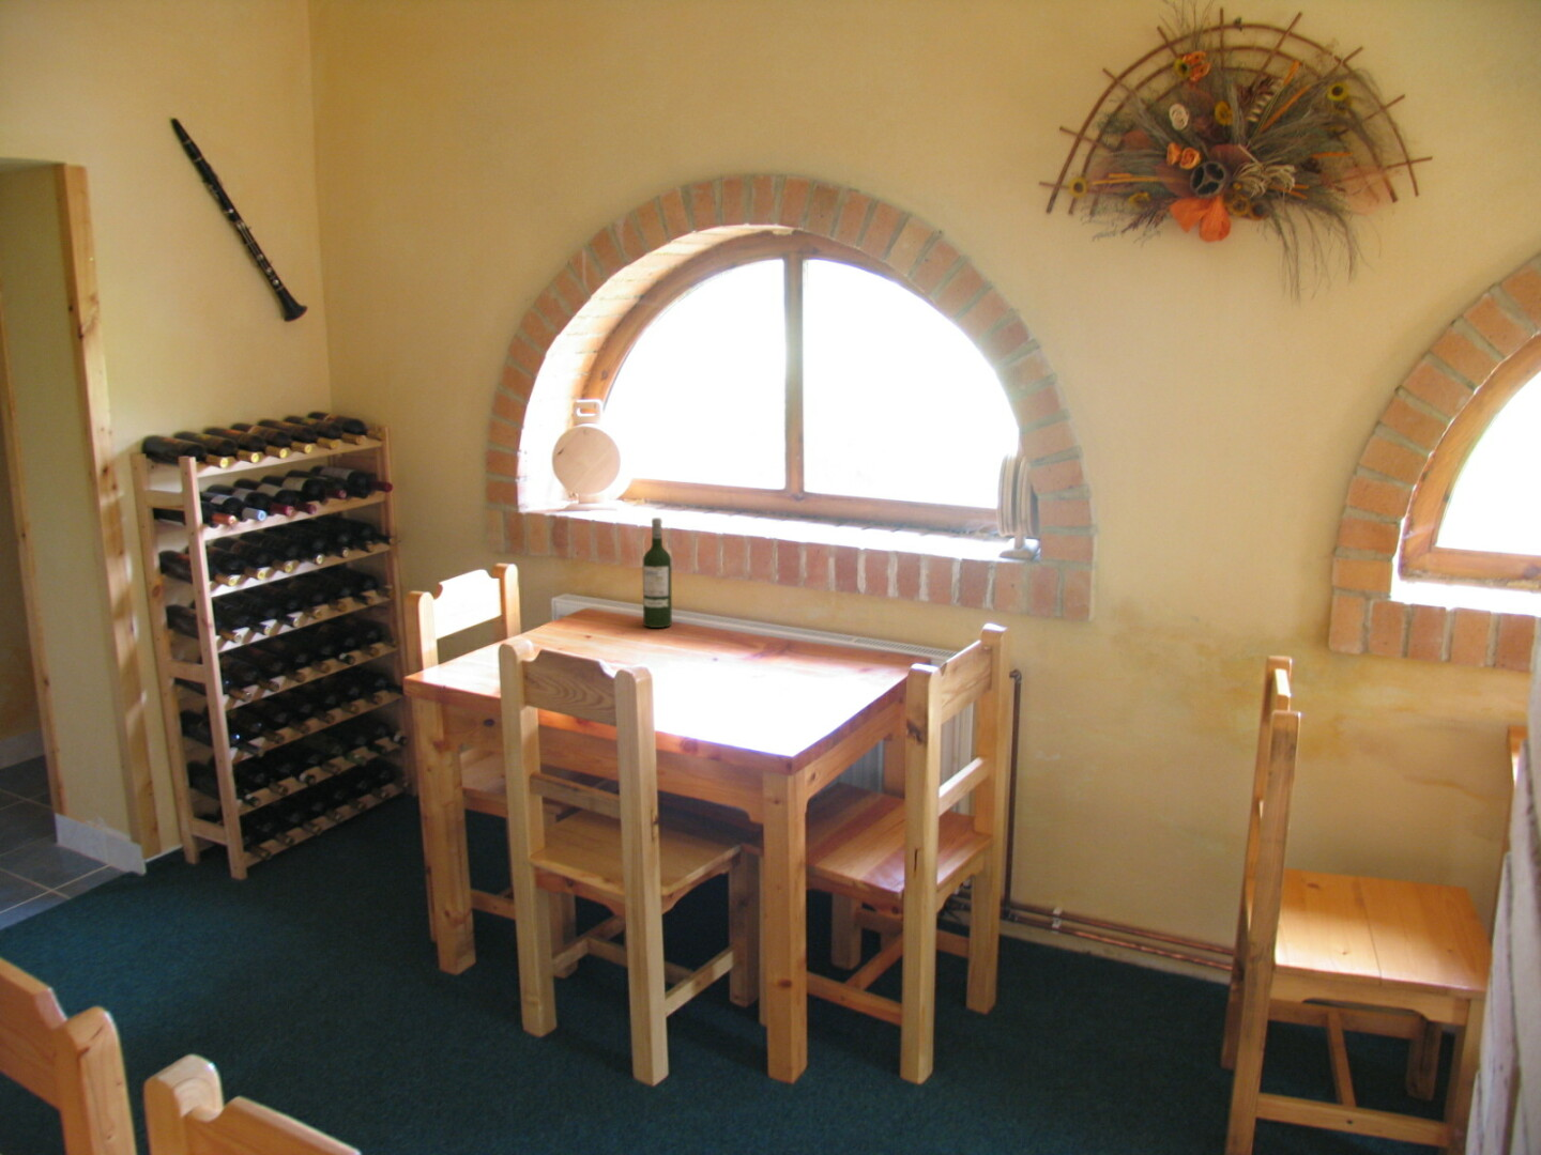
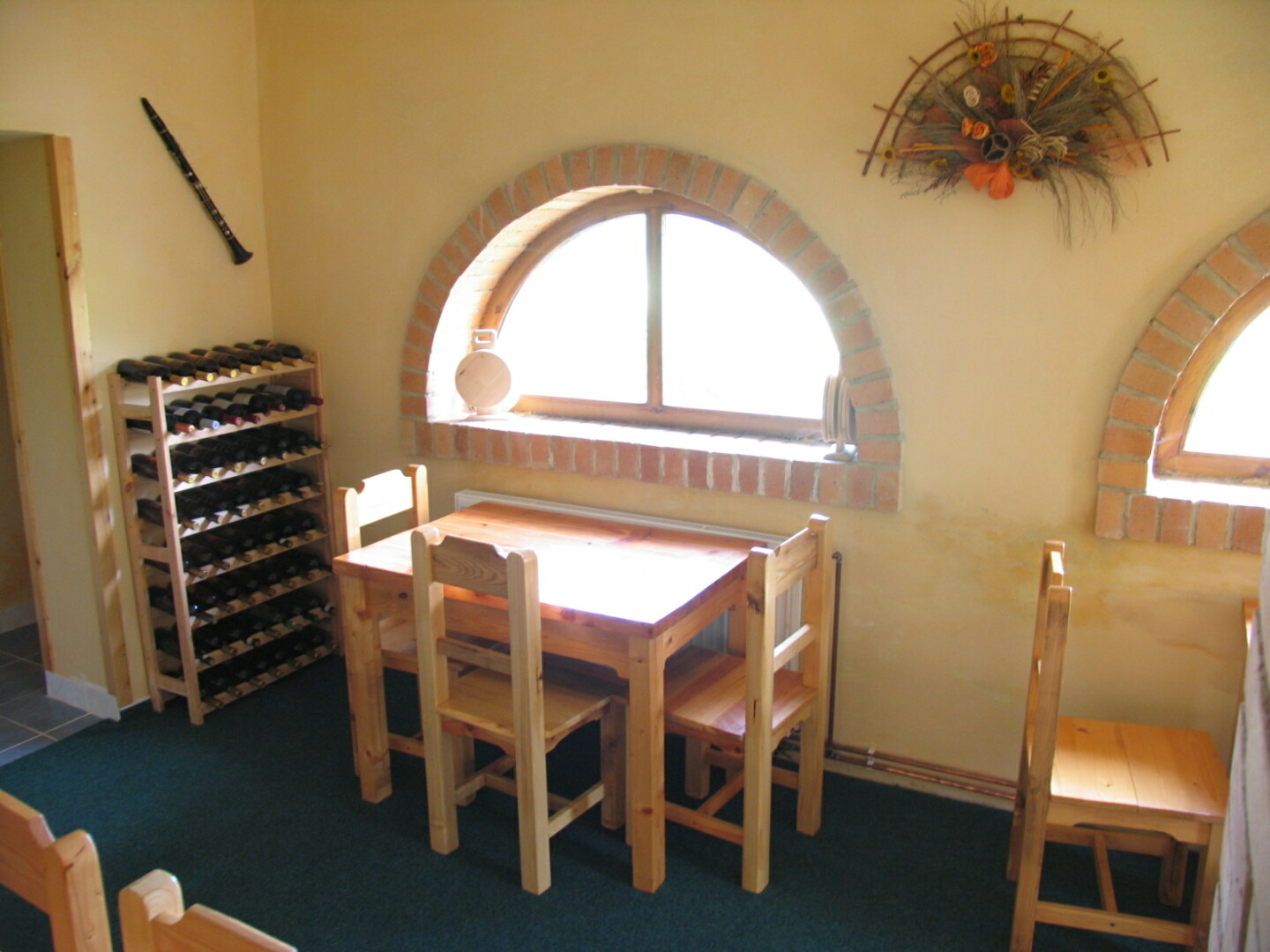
- wine bottle (658, 571)
